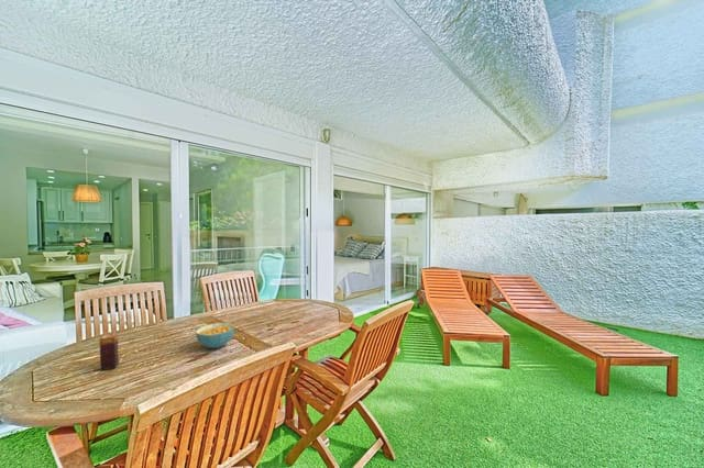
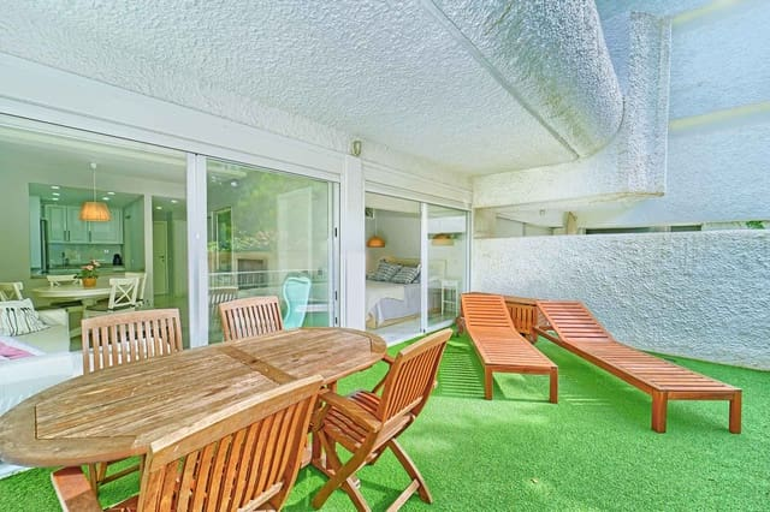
- candle (109, 350)
- cereal bowl (216, 337)
